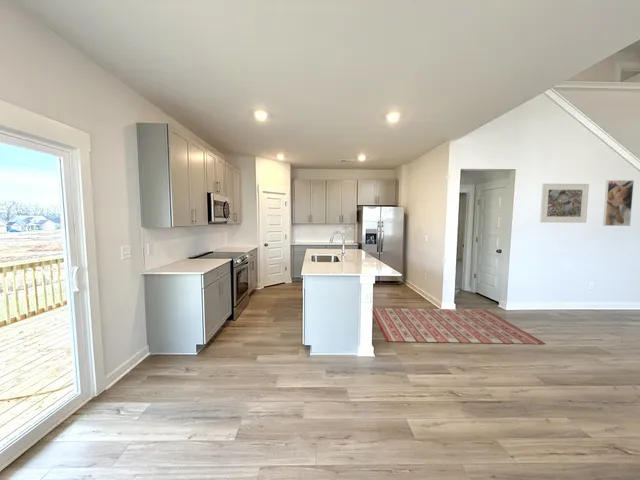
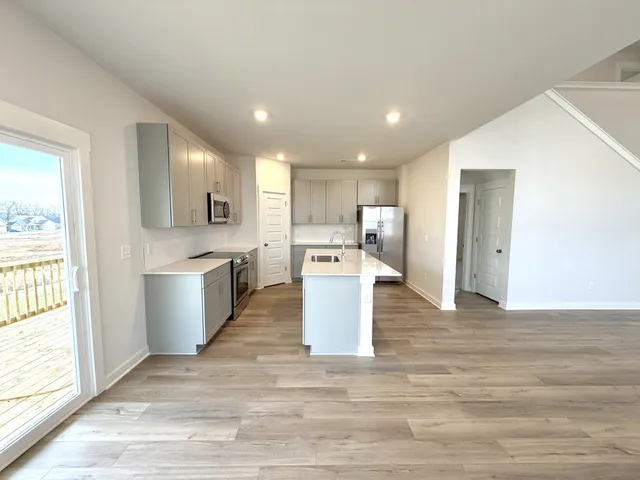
- rug (443, 323)
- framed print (564, 203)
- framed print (618, 203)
